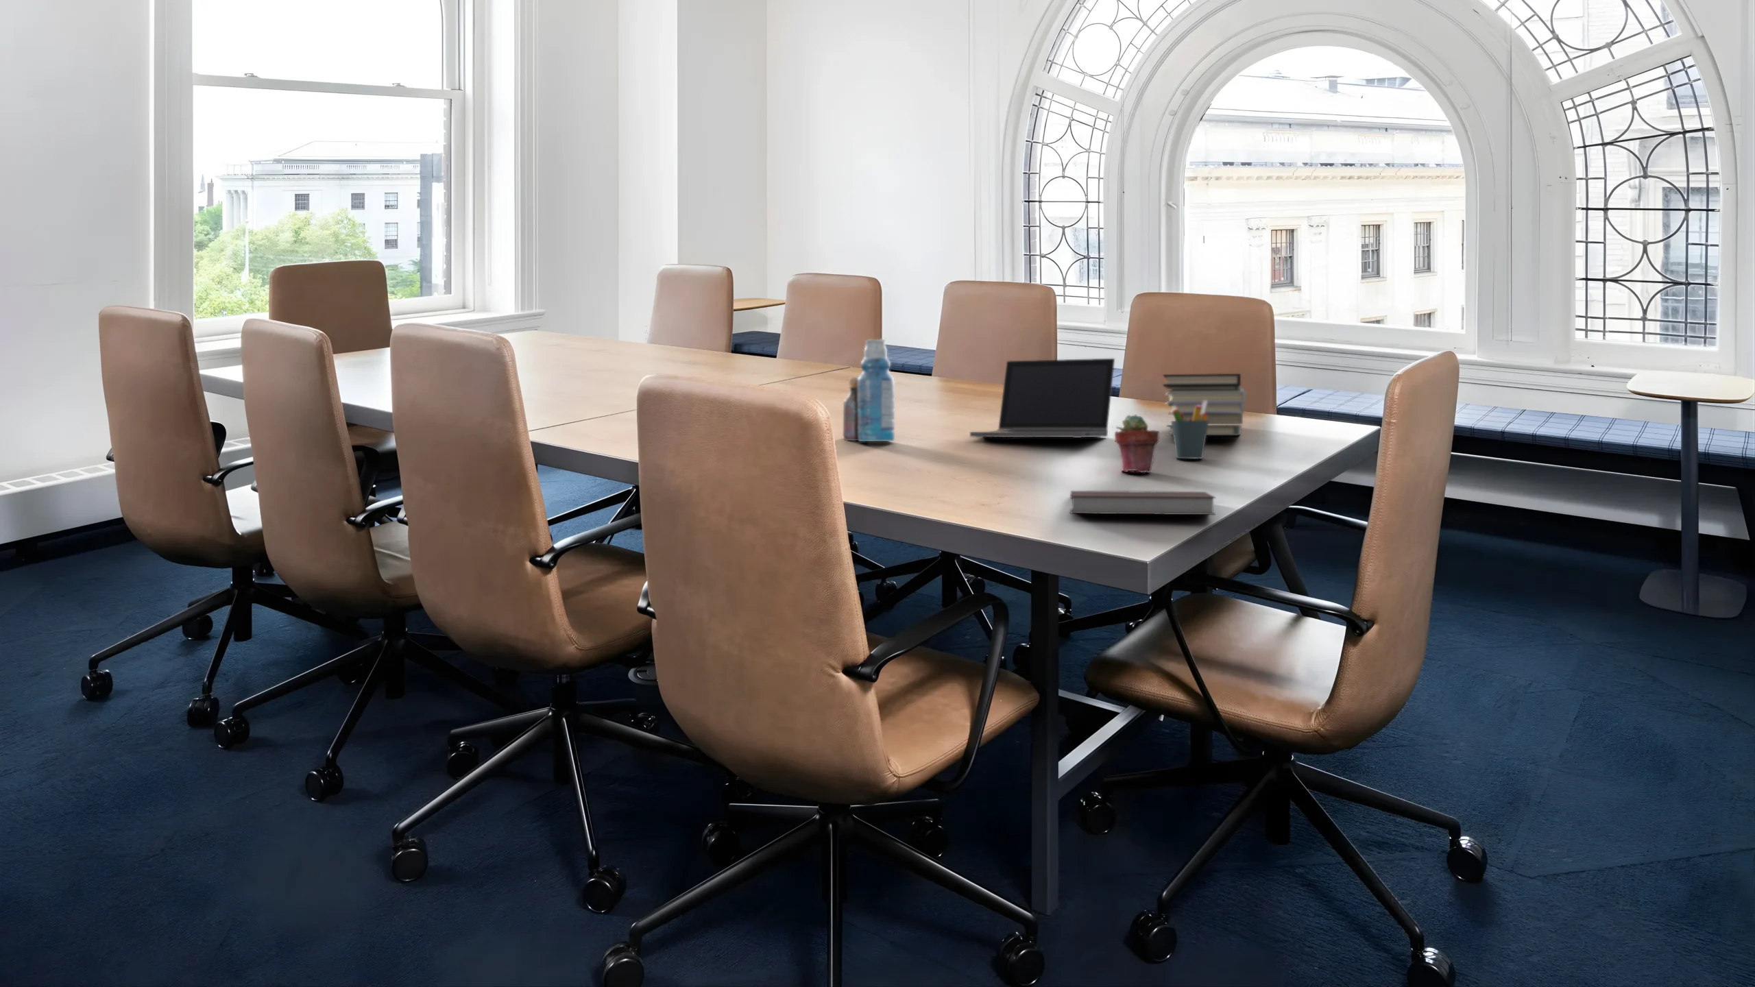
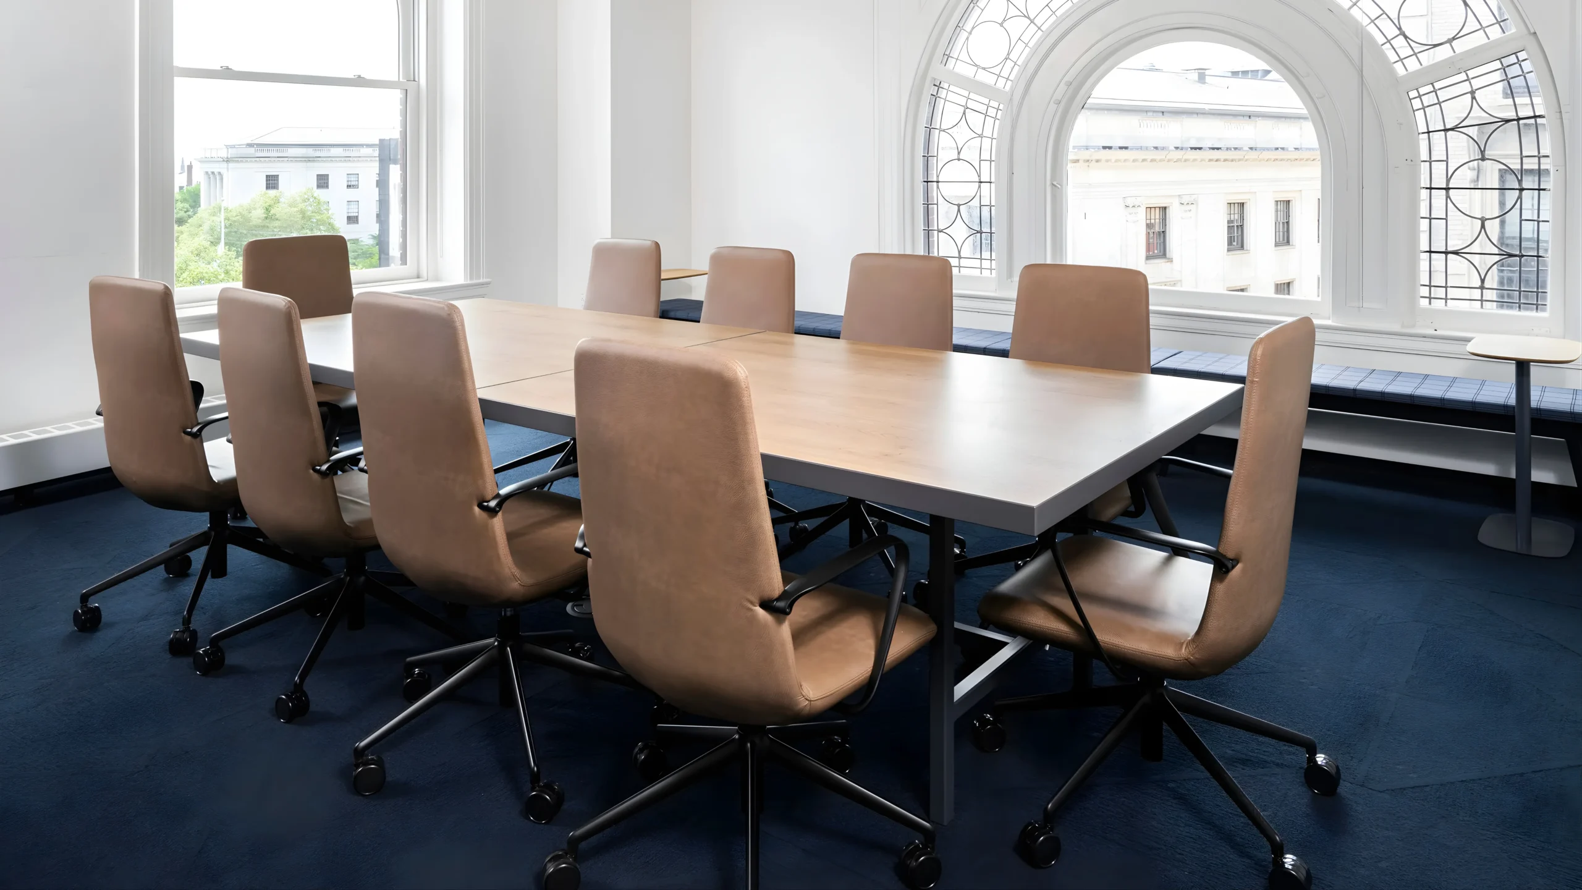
- notebook (1139, 501)
- potted succulent (1135, 442)
- pen holder (1190, 429)
- laptop computer (1043, 396)
- bottle (867, 390)
- book stack (1201, 405)
